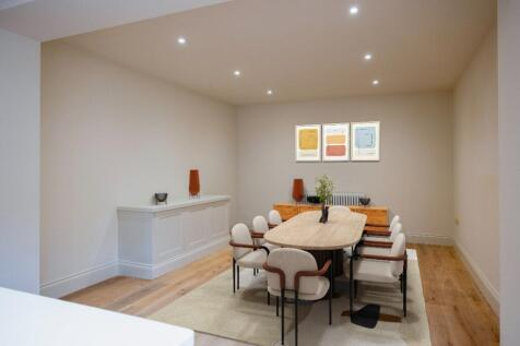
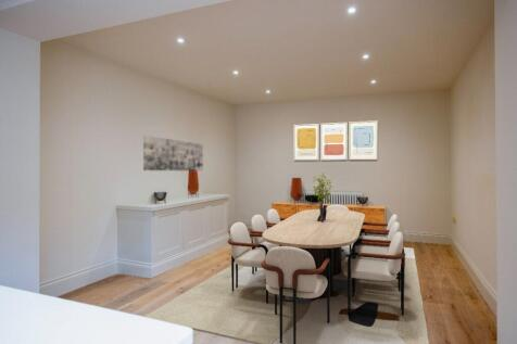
+ wall art (177, 155)
